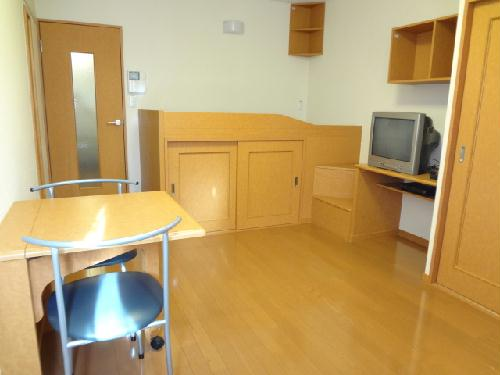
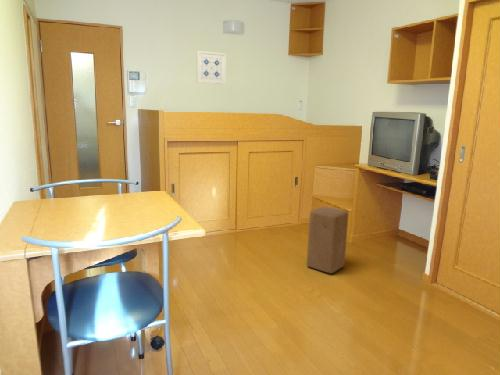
+ wall art (211, 67)
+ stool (327, 238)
